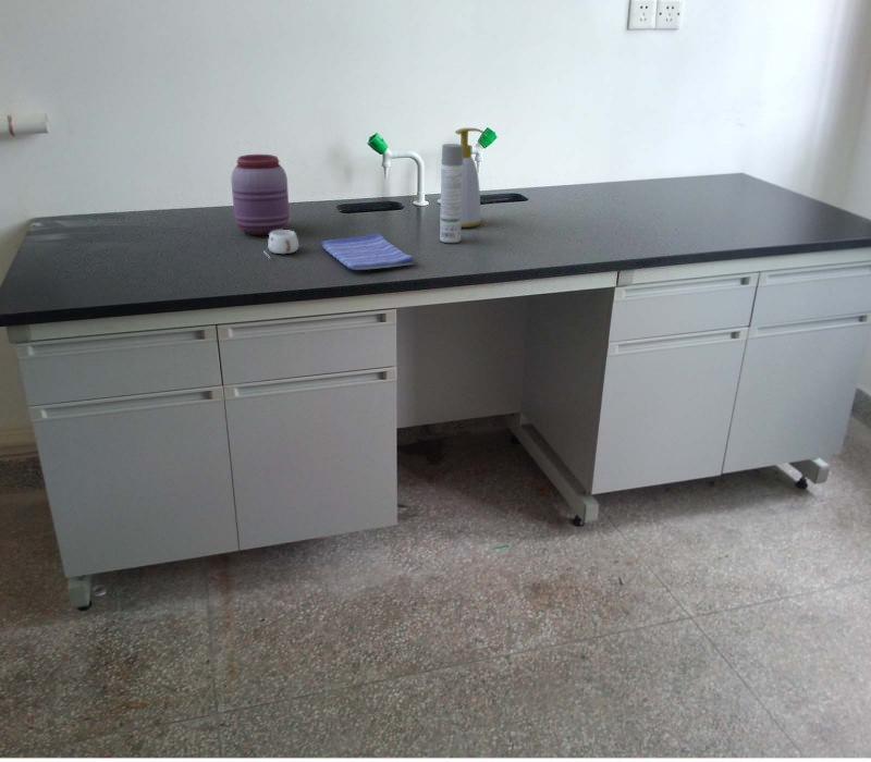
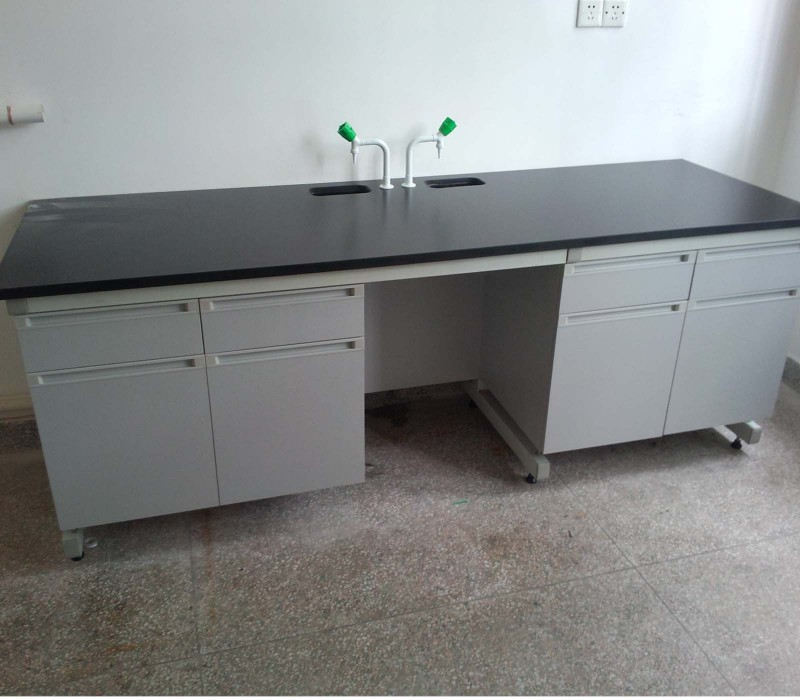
- dish towel (366, 250)
- spray bottle (451, 194)
- jar (260, 195)
- soap bottle (463, 176)
- mug (281, 243)
